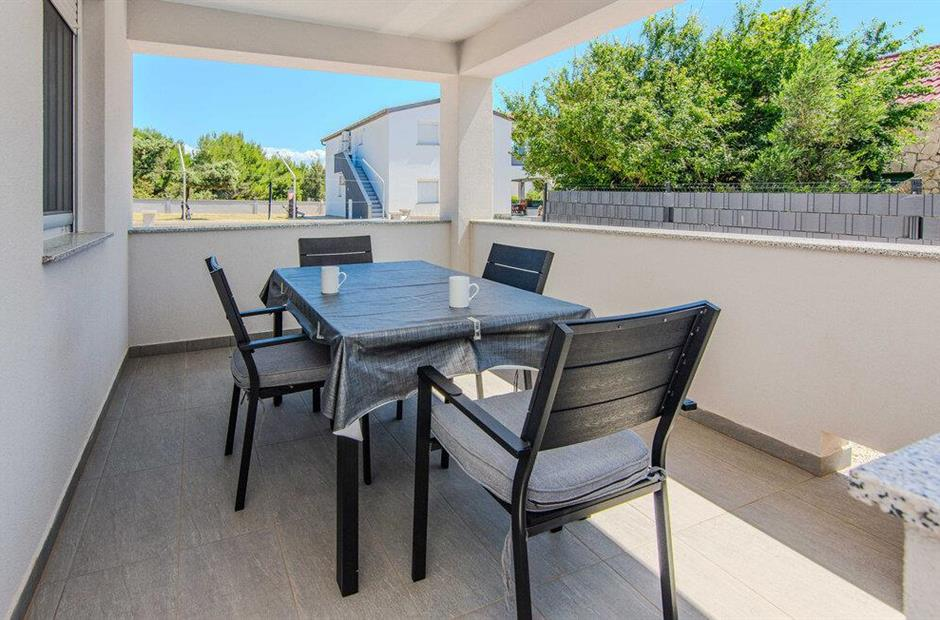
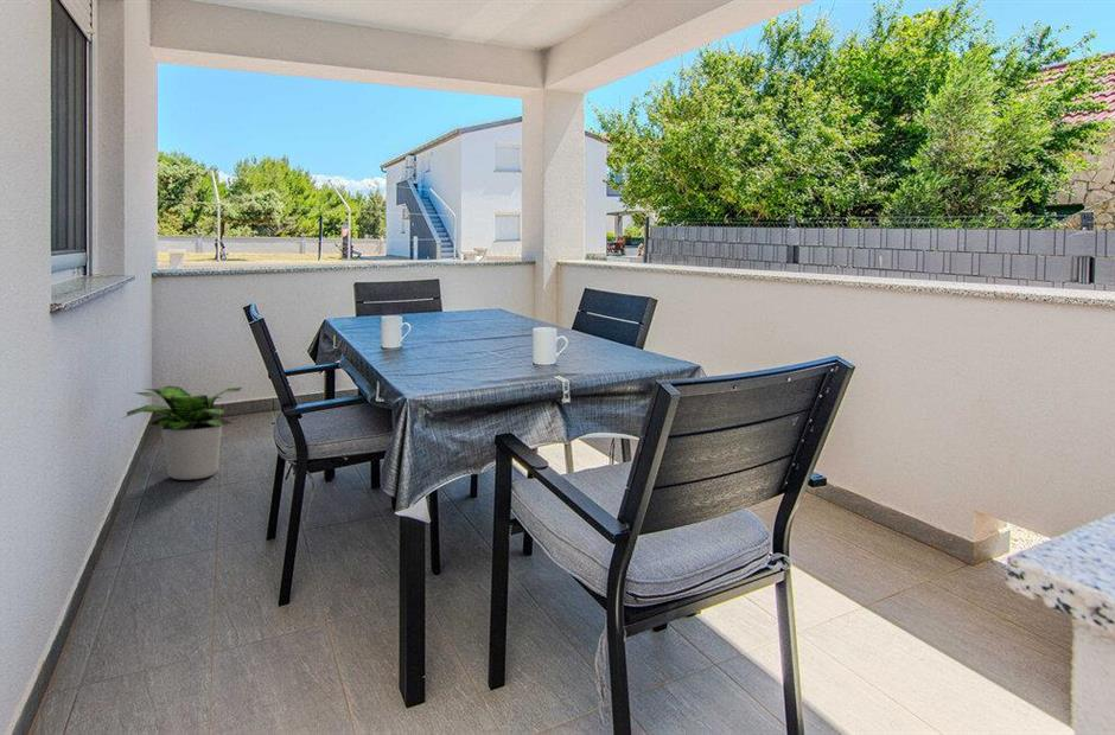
+ potted plant (186, 432)
